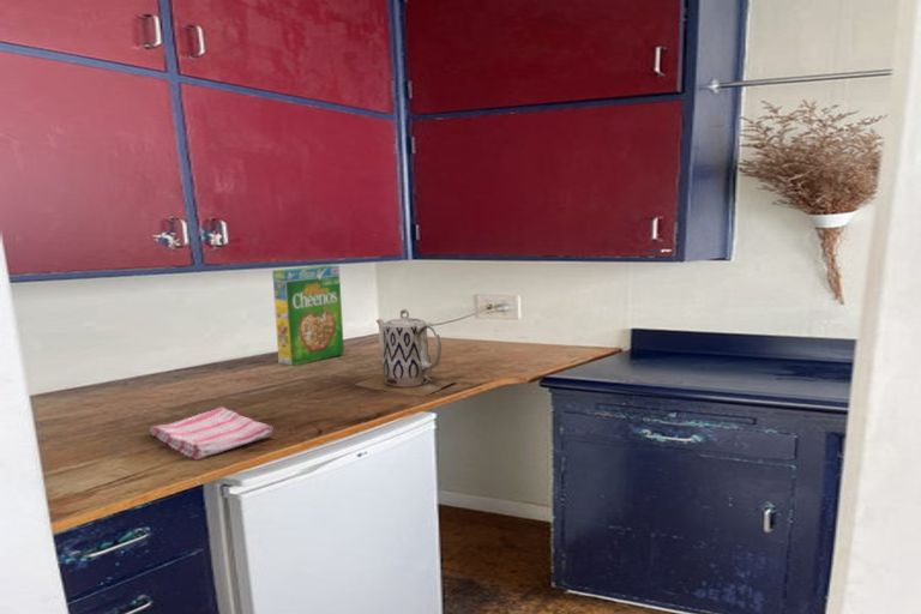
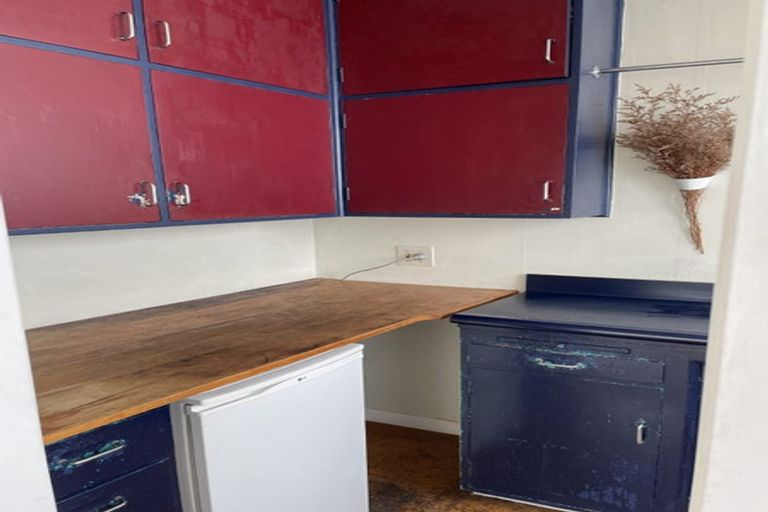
- teapot (404, 347)
- cereal box (309, 313)
- dish towel (210, 428)
